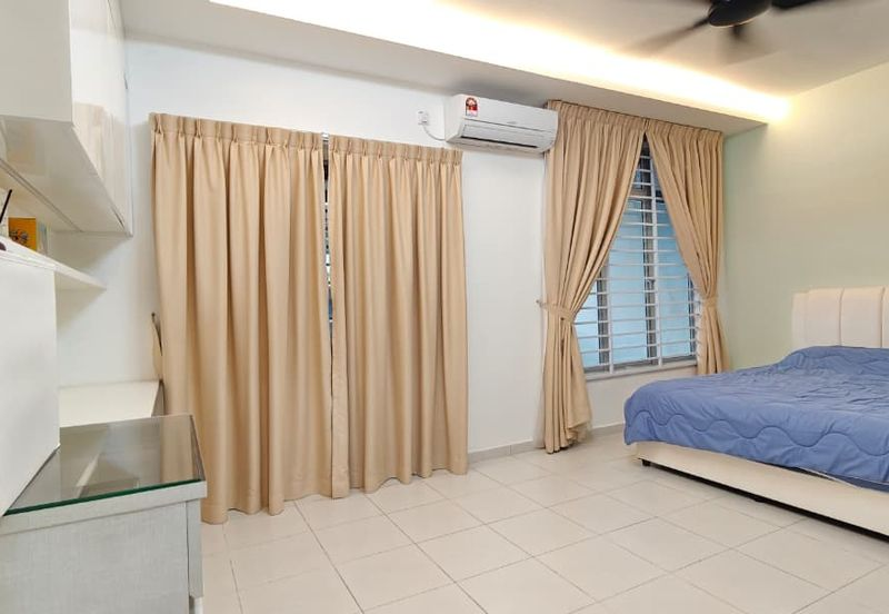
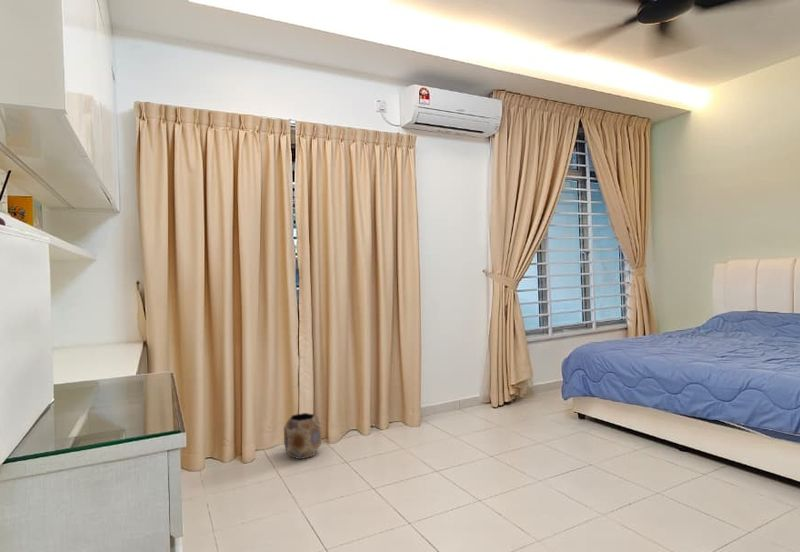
+ planter (302, 435)
